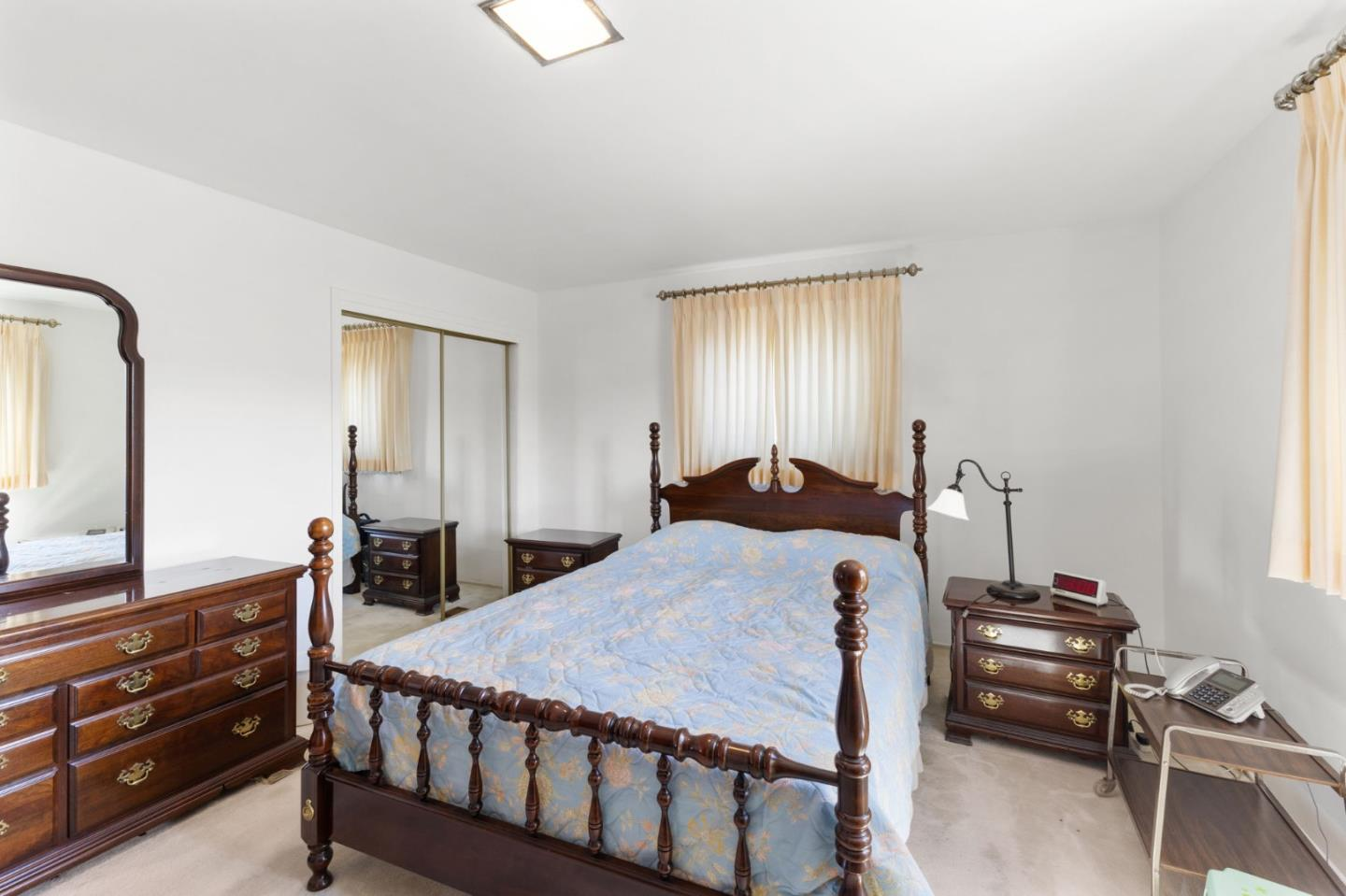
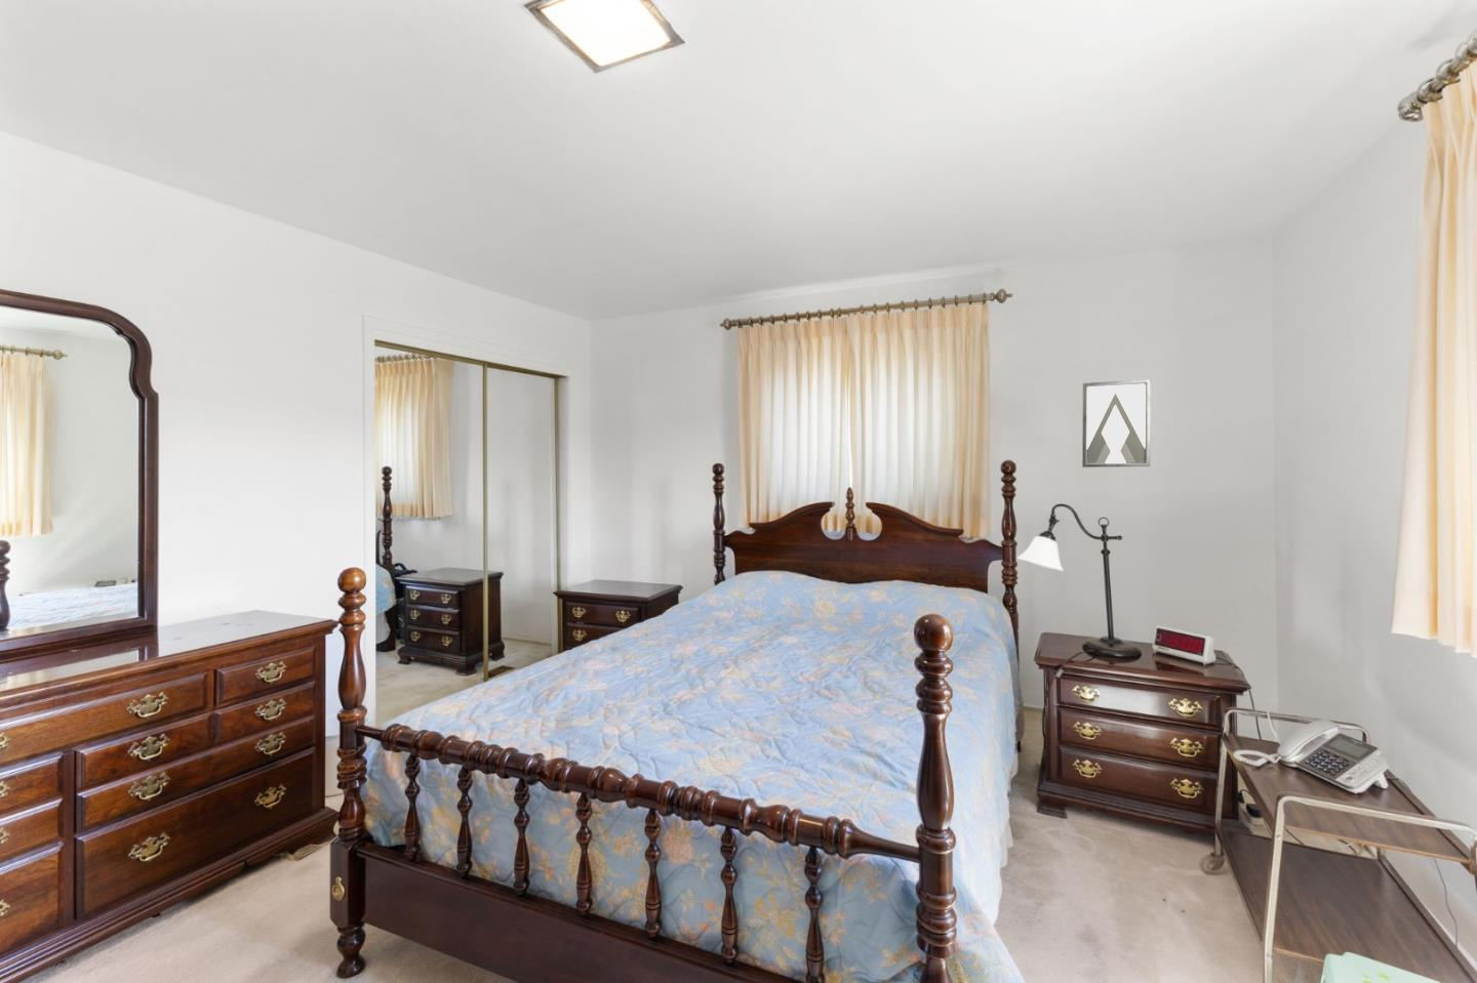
+ wall art (1115, 423)
